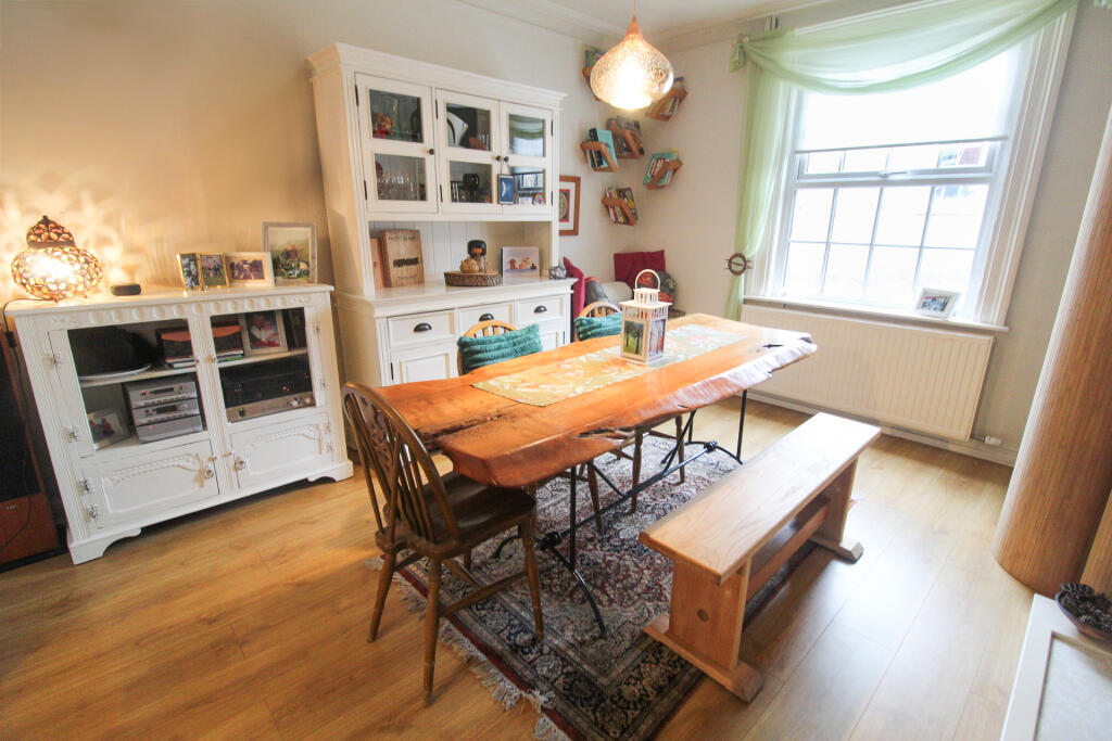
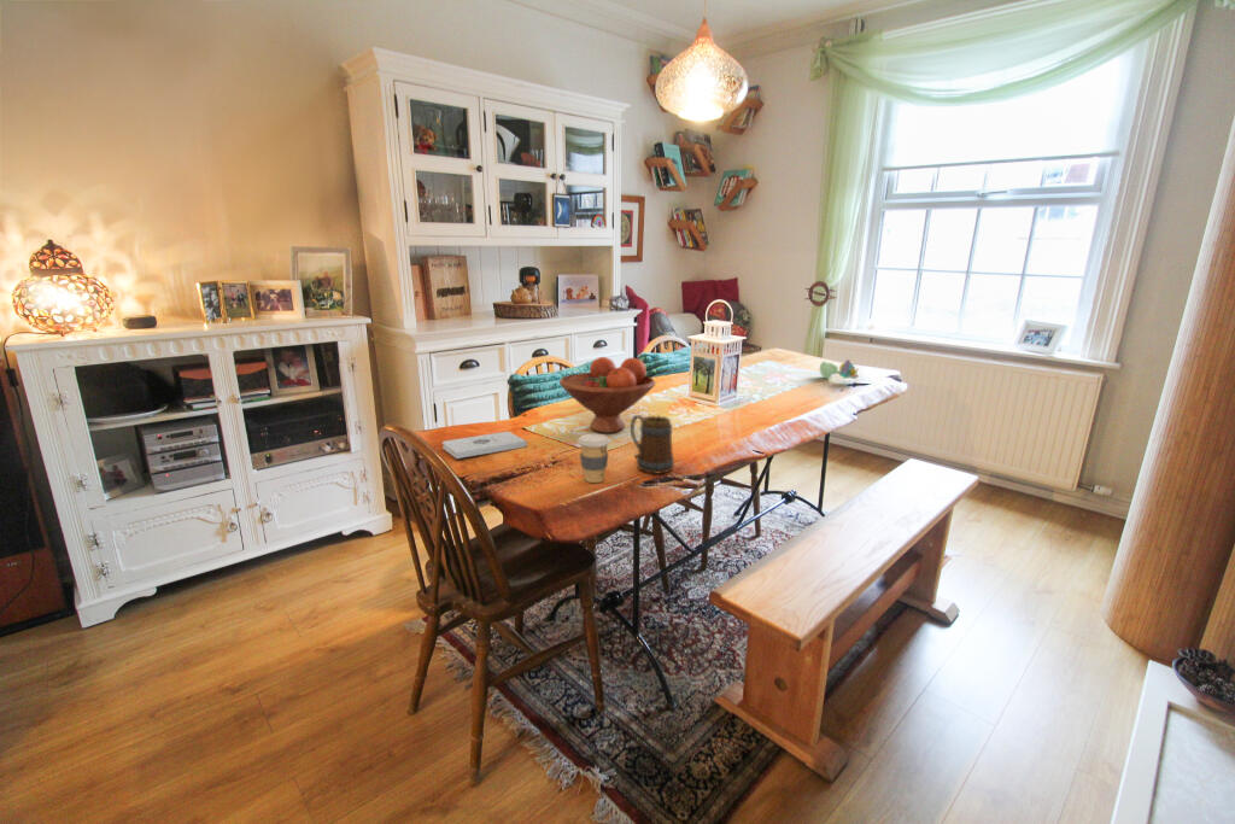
+ coffee cup (593, 458)
+ fruit bowl (607, 395)
+ notepad (484, 444)
+ mug (649, 442)
+ bust sculpture (837, 369)
